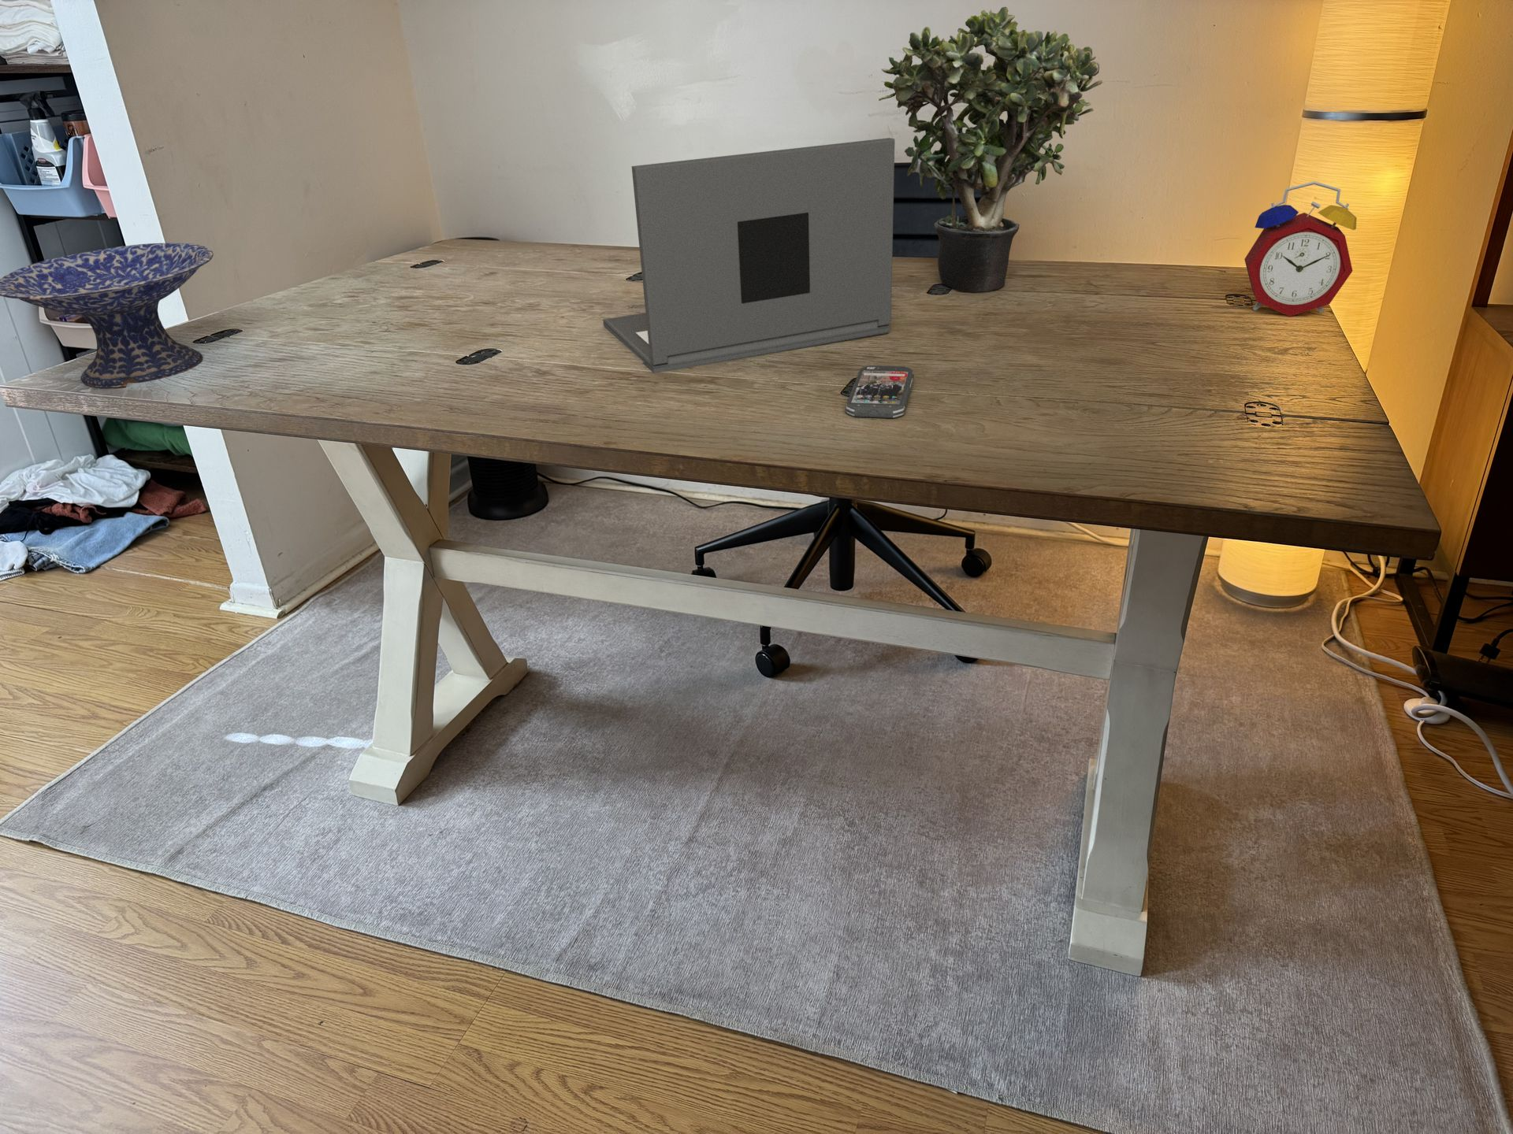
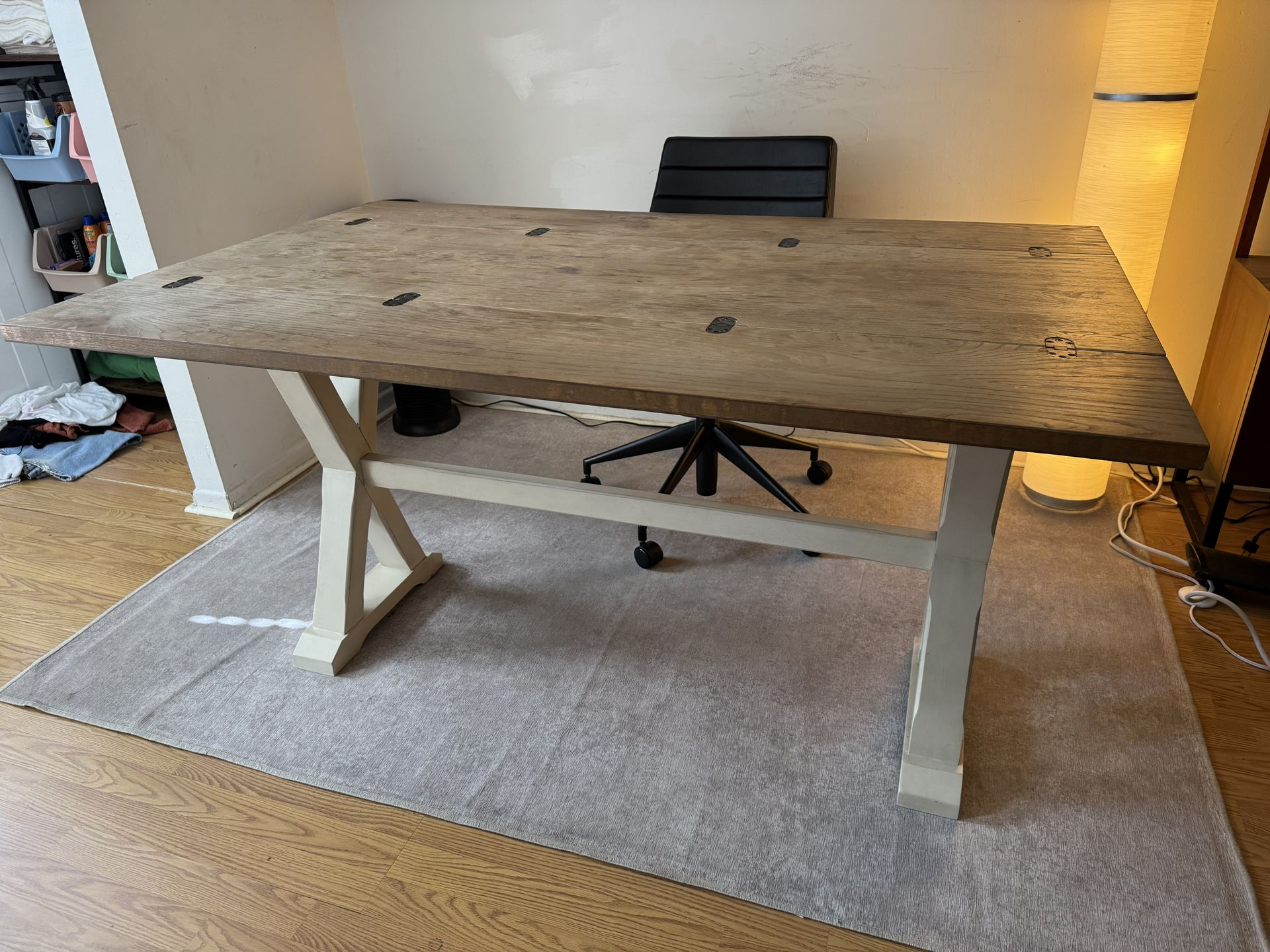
- laptop (739, 239)
- alarm clock (1300, 247)
- decorative bowl (124, 318)
- smartphone (880, 391)
- potted plant (995, 155)
